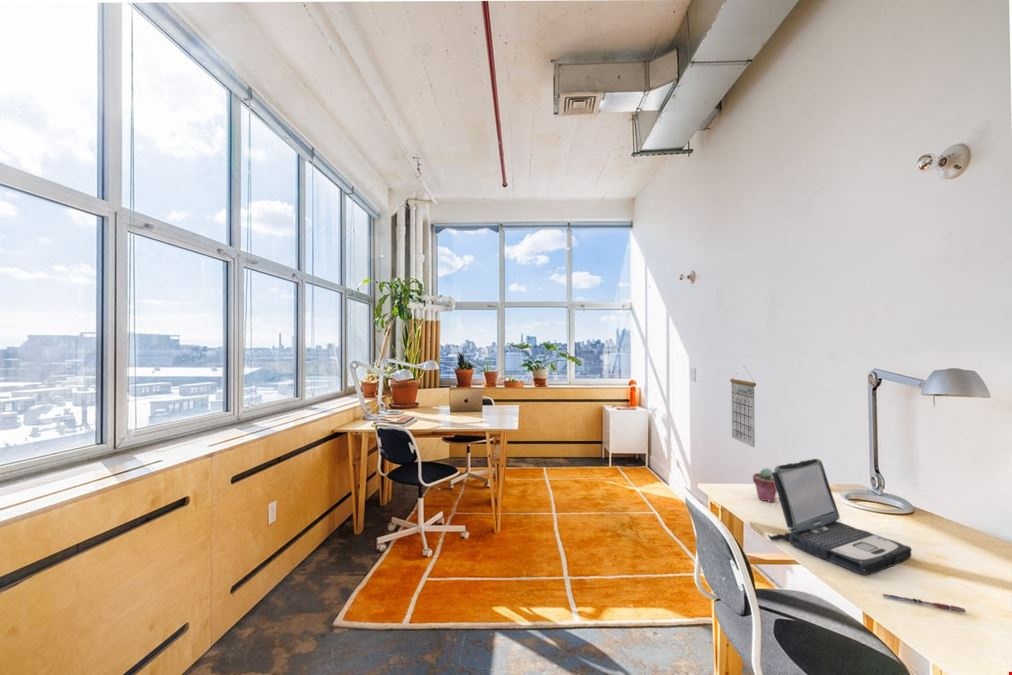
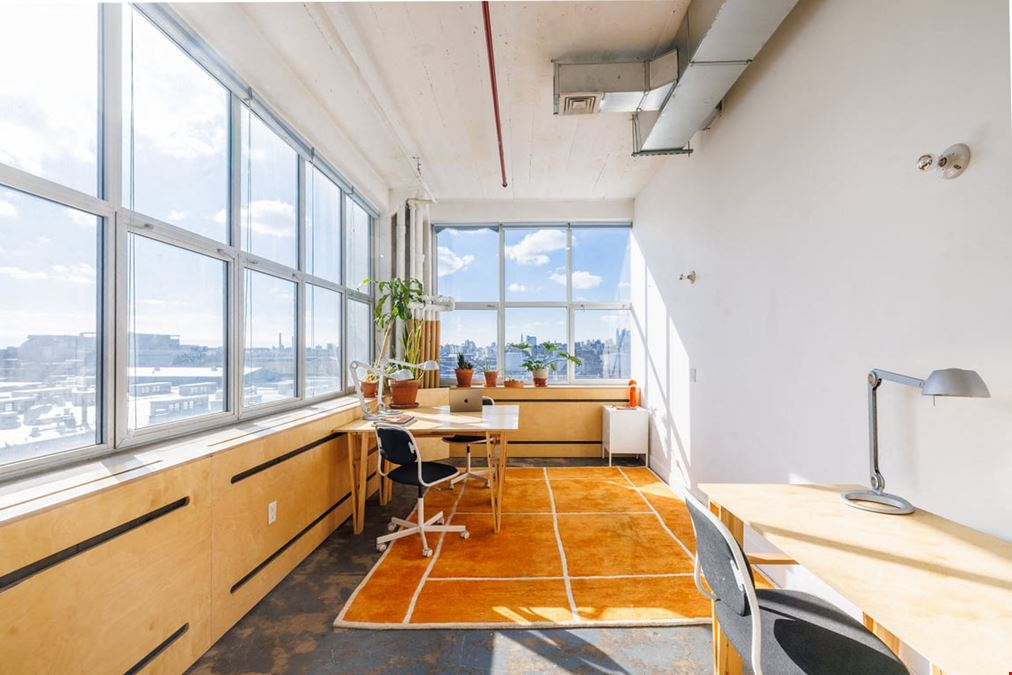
- laptop (834, 509)
- calendar (742, 404)
- potted succulent (766, 483)
- pen (922, 601)
